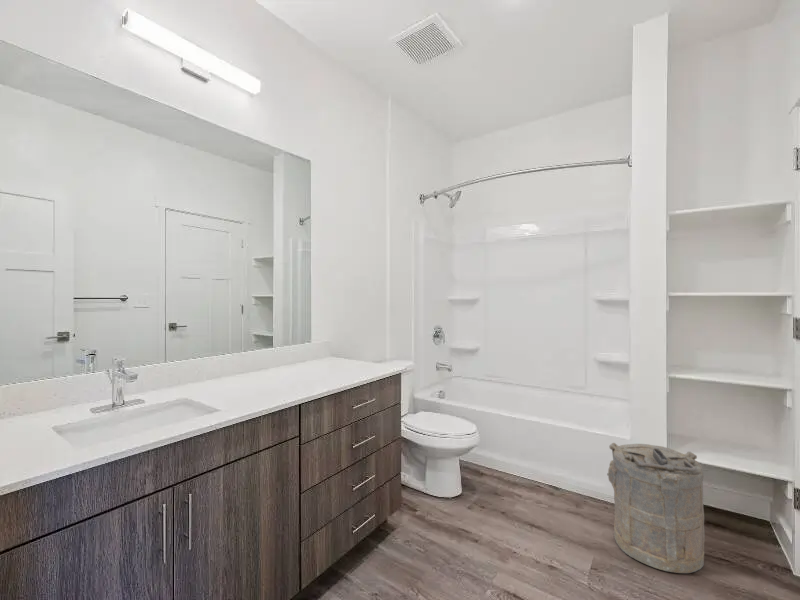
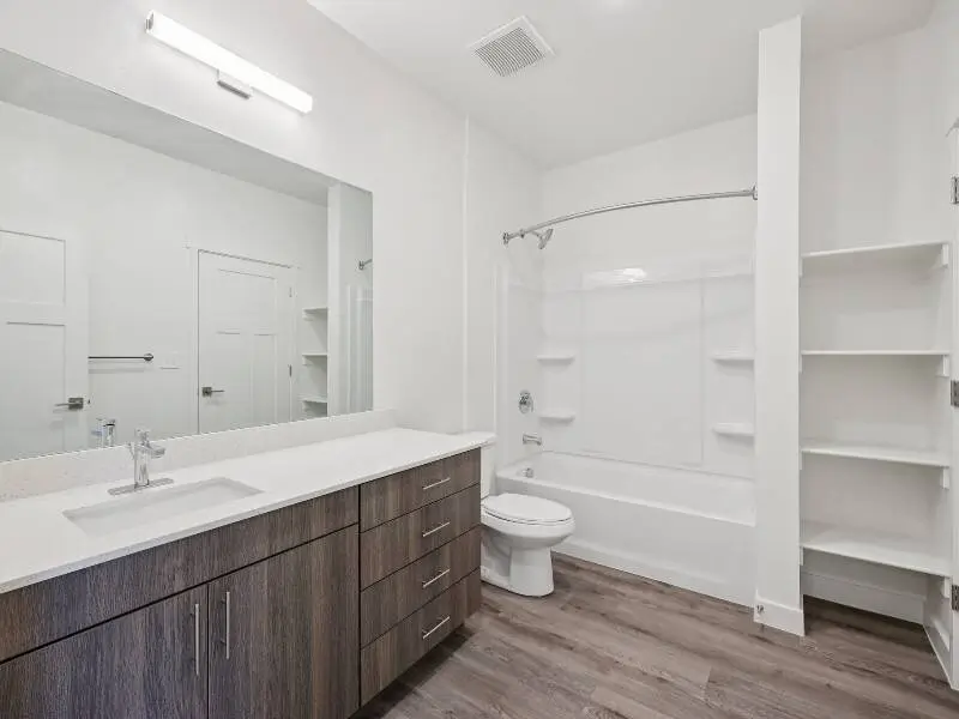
- laundry hamper (652, 496)
